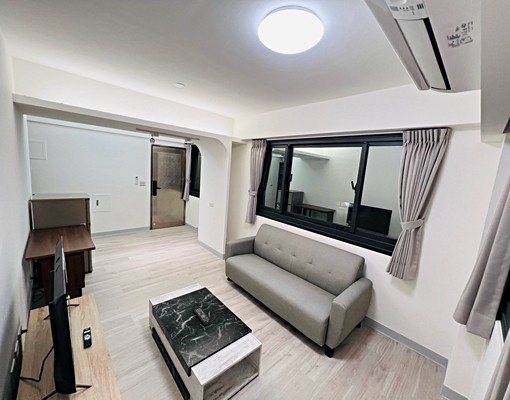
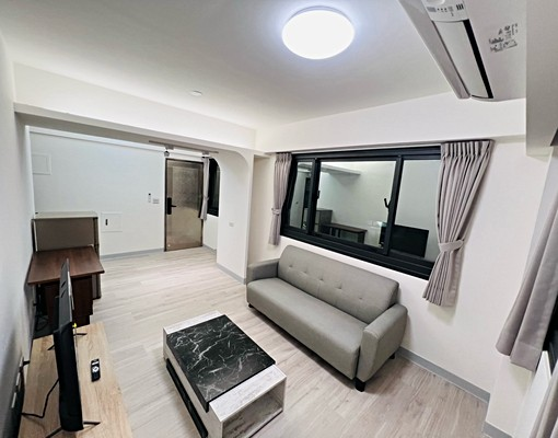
- remote control (201, 315)
